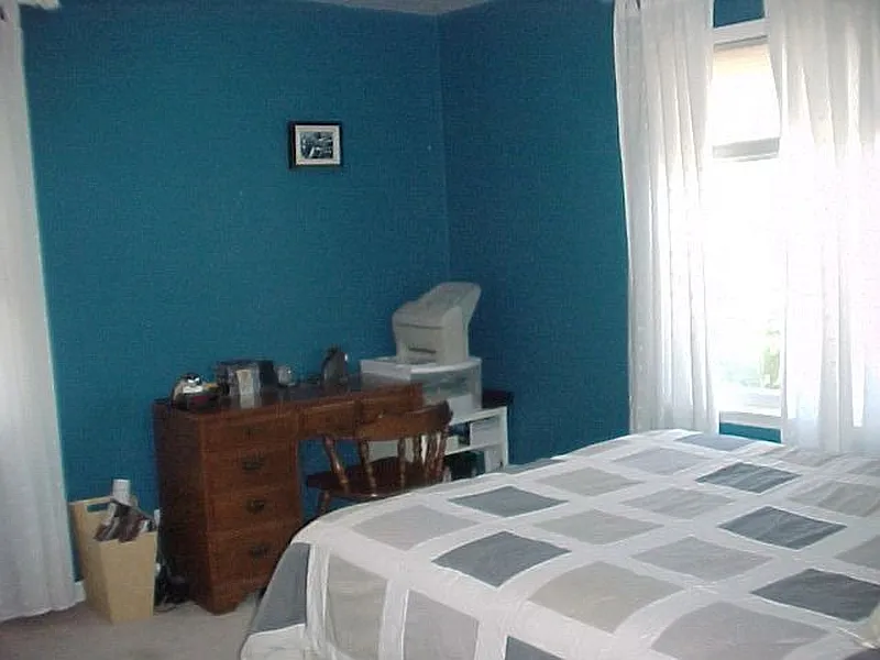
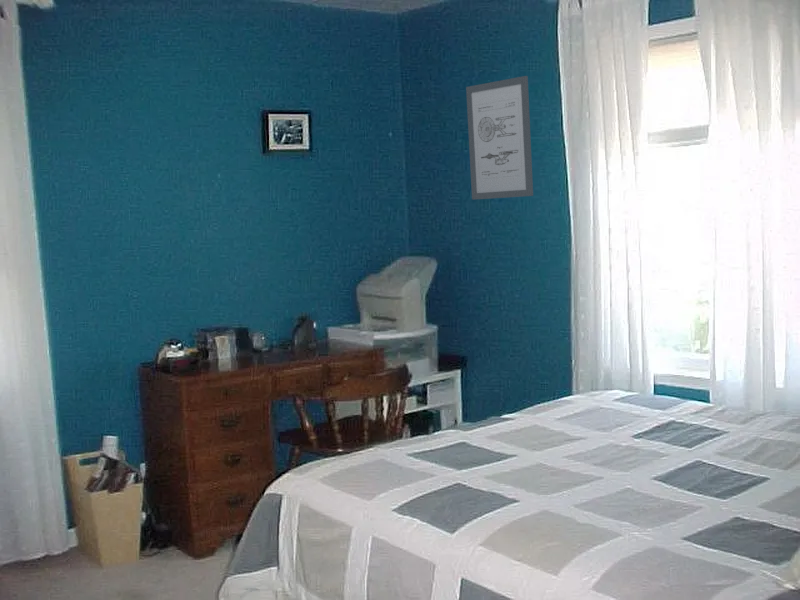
+ wall art (498, 140)
